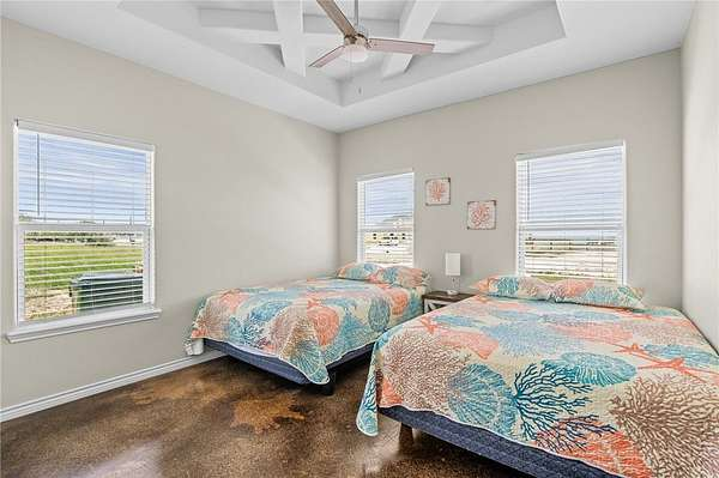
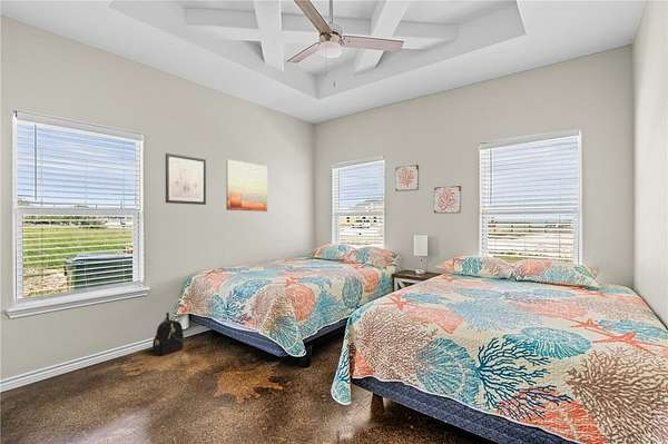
+ backpack (167, 332)
+ wall art (186, 179)
+ wall art (247, 187)
